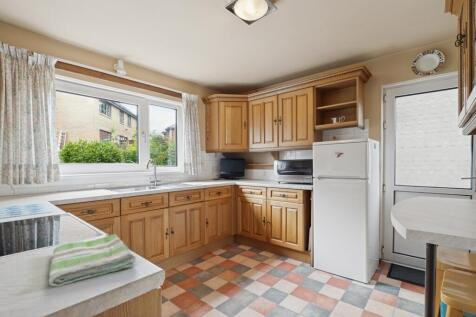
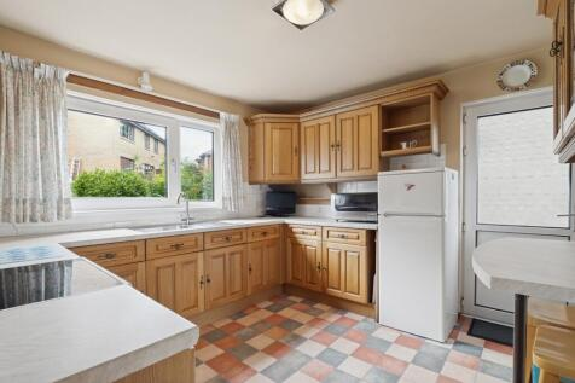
- dish towel (91, 253)
